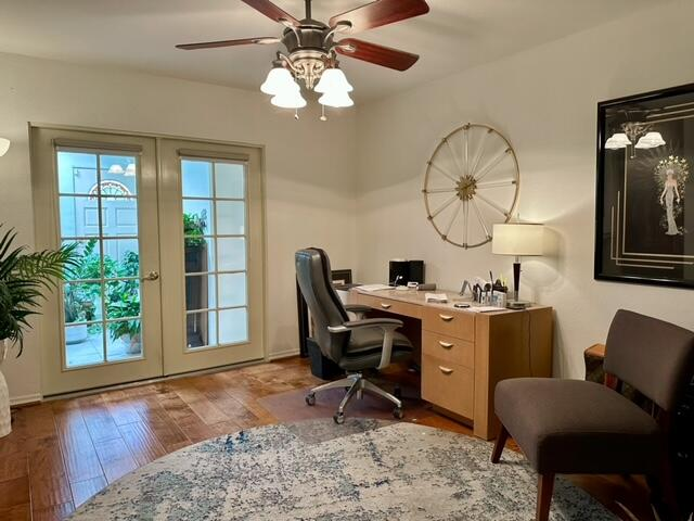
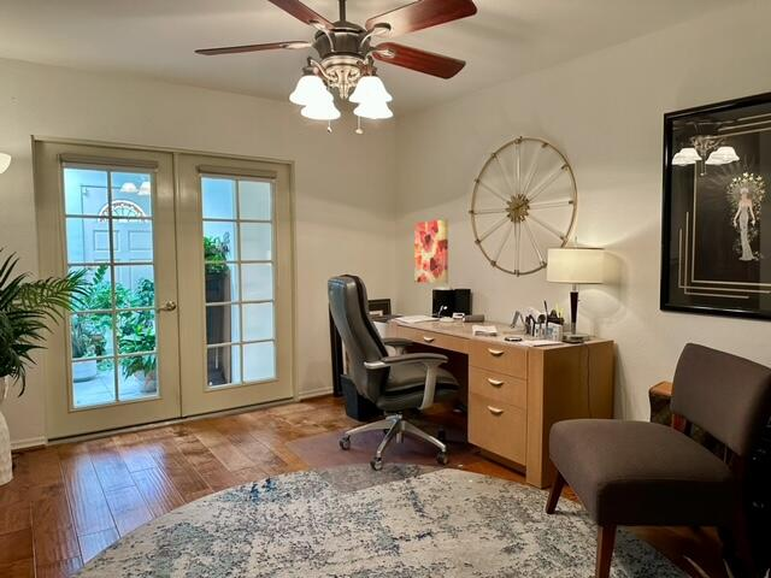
+ wall art (430, 252)
